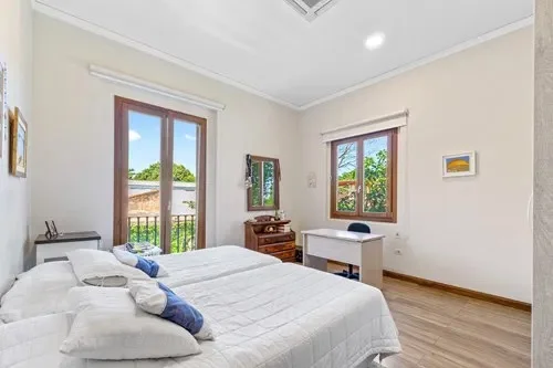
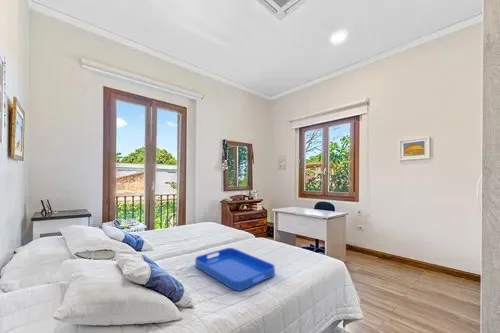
+ serving tray (233, 265)
